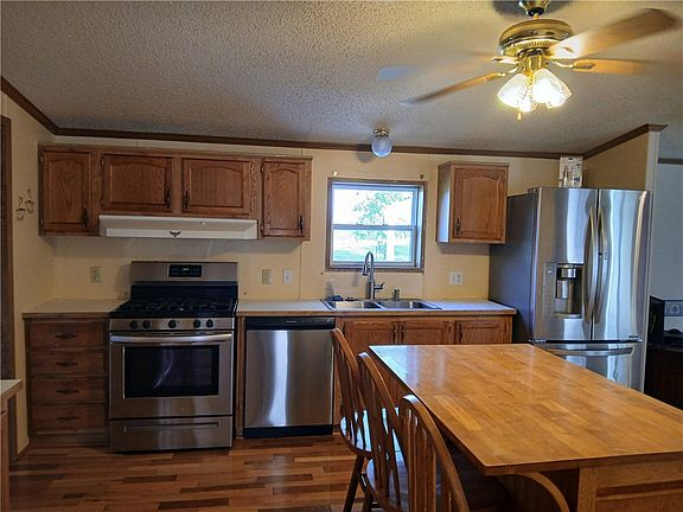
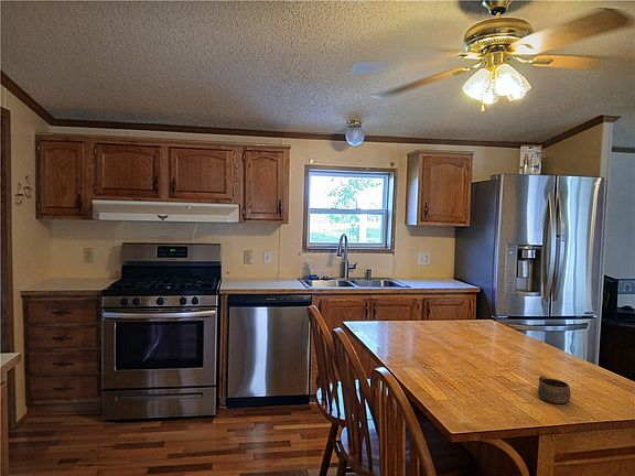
+ cup (551, 388)
